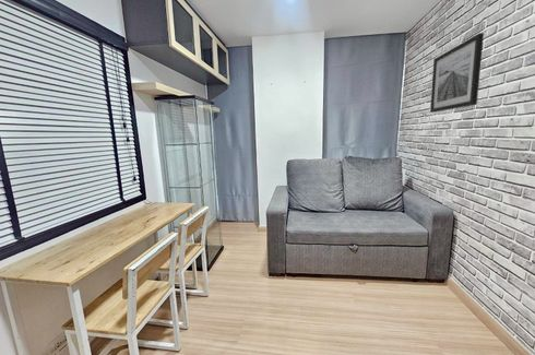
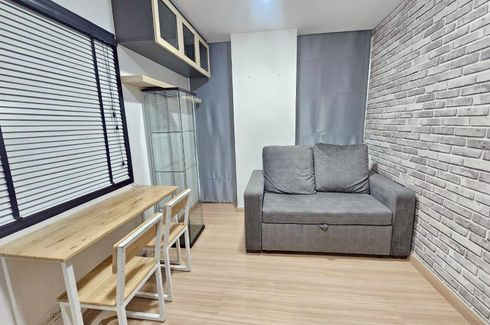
- wall art (452, 79)
